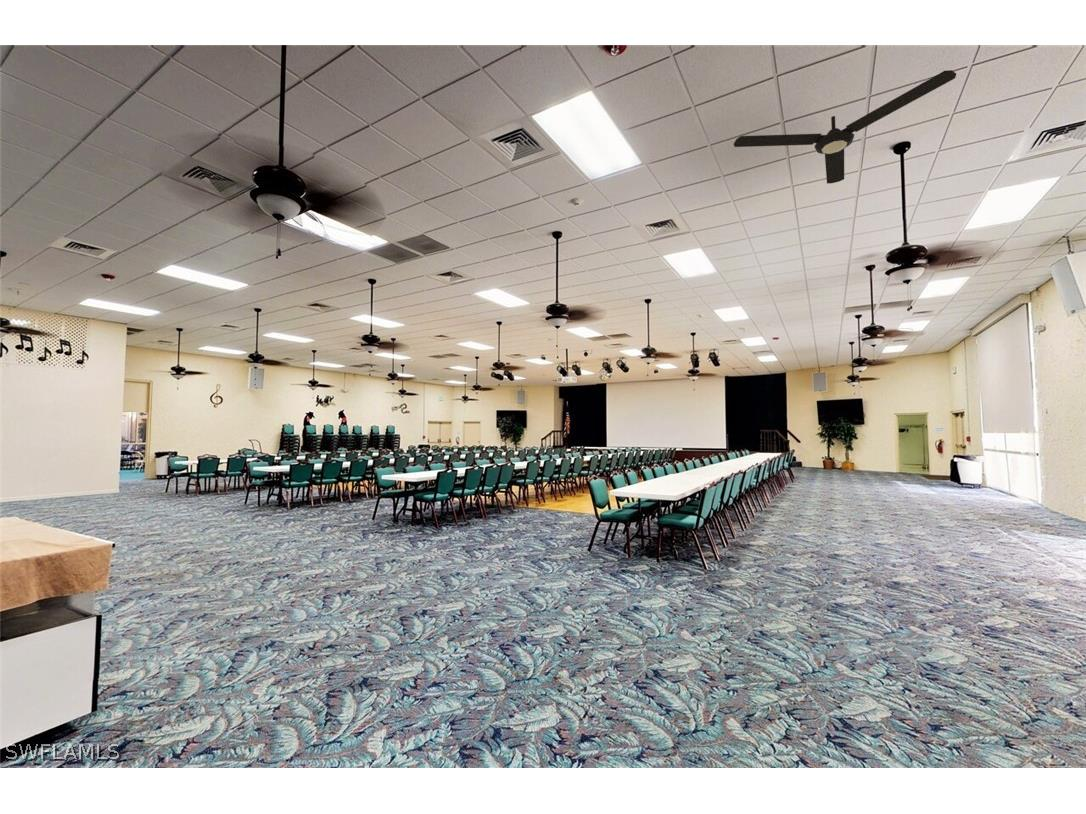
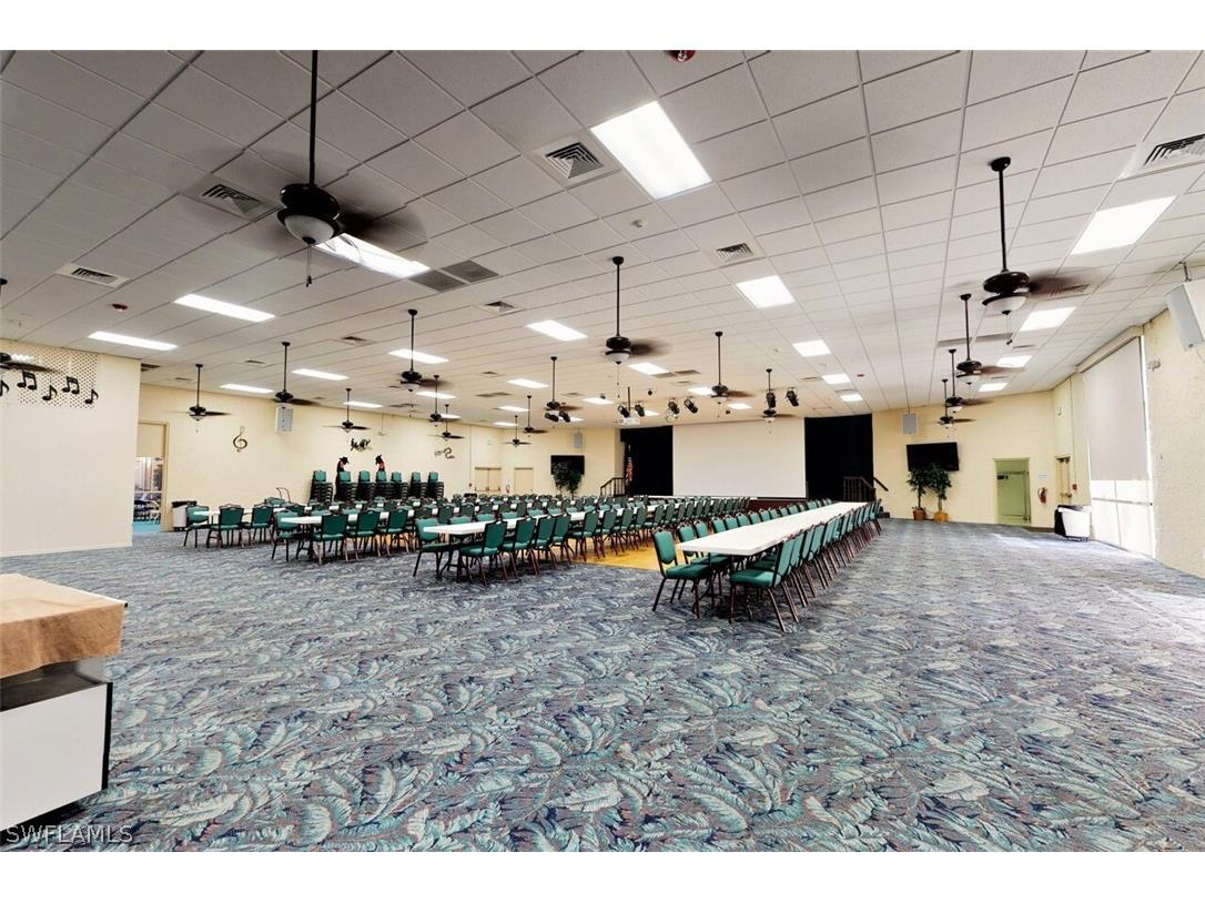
- ceiling fan (834, 143)
